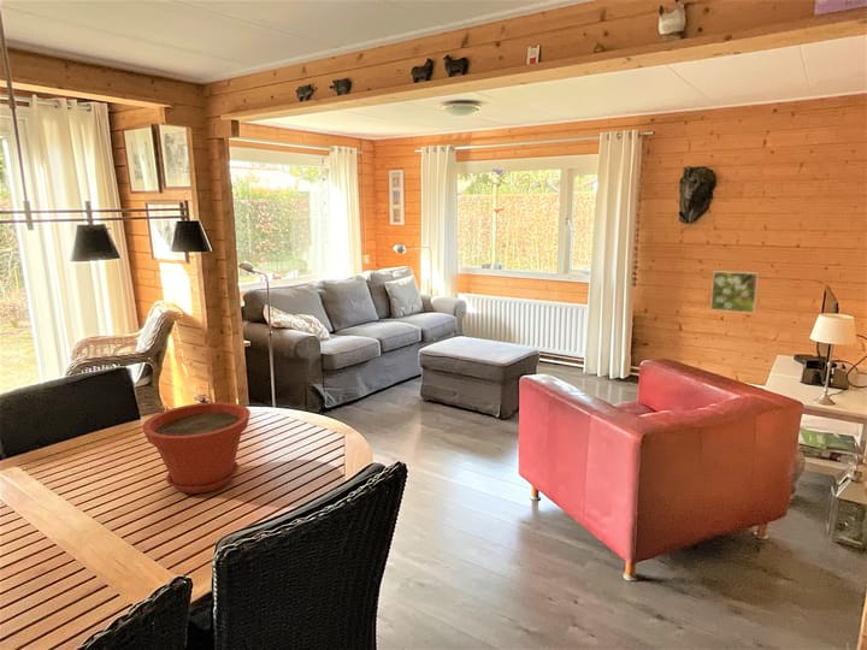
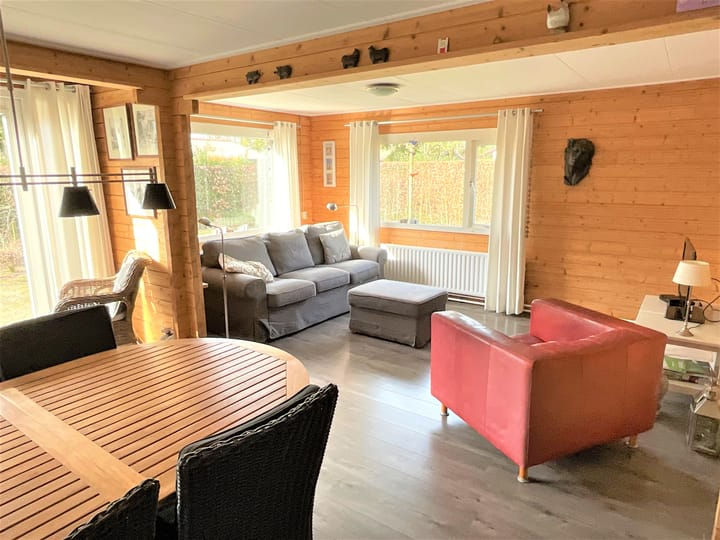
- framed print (733, 291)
- plant pot (200, 449)
